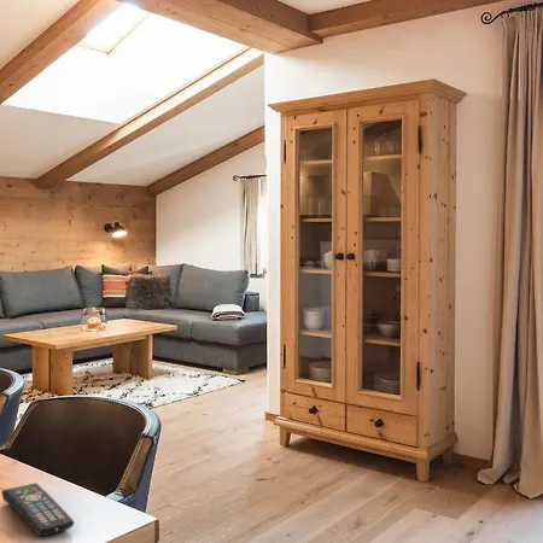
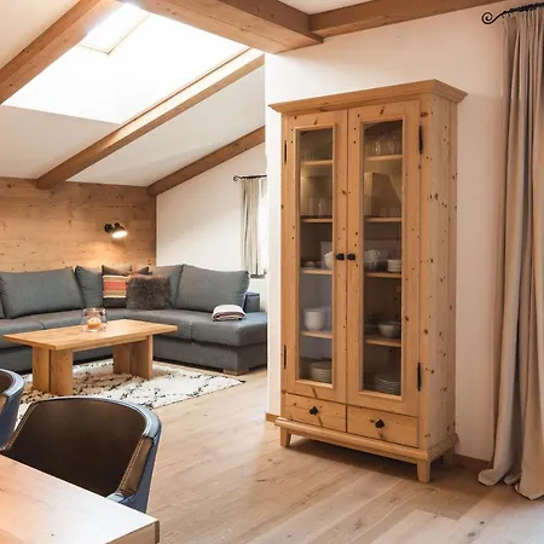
- remote control (35, 507)
